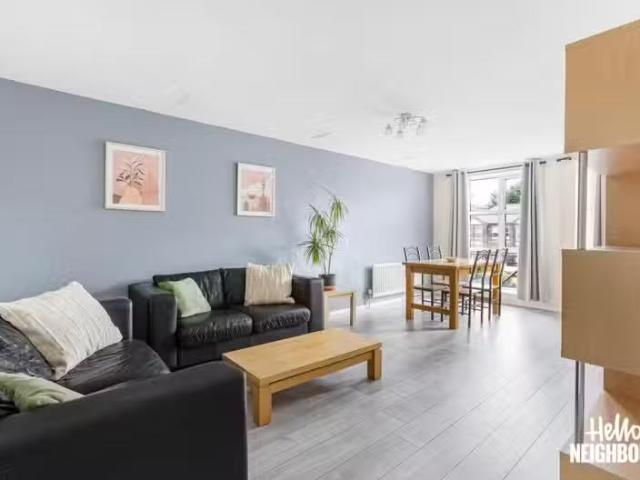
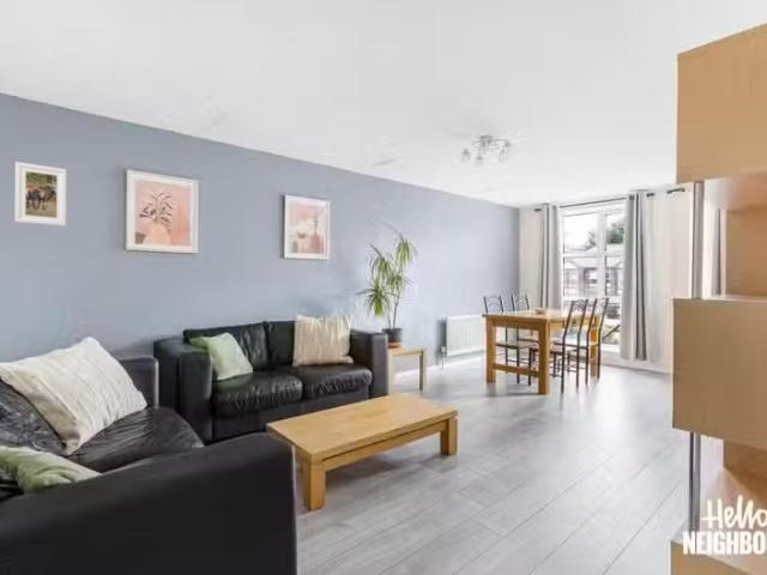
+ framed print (41, 194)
